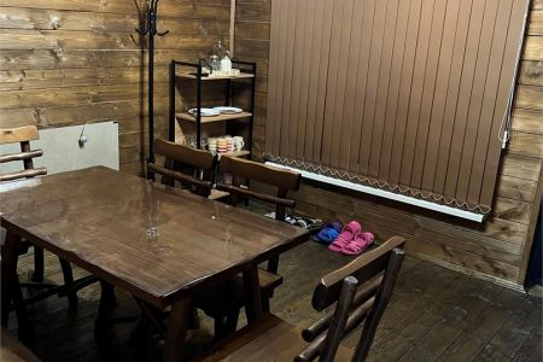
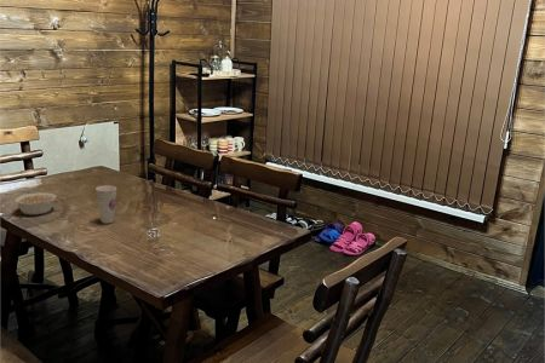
+ legume (38, 202)
+ cup (107, 204)
